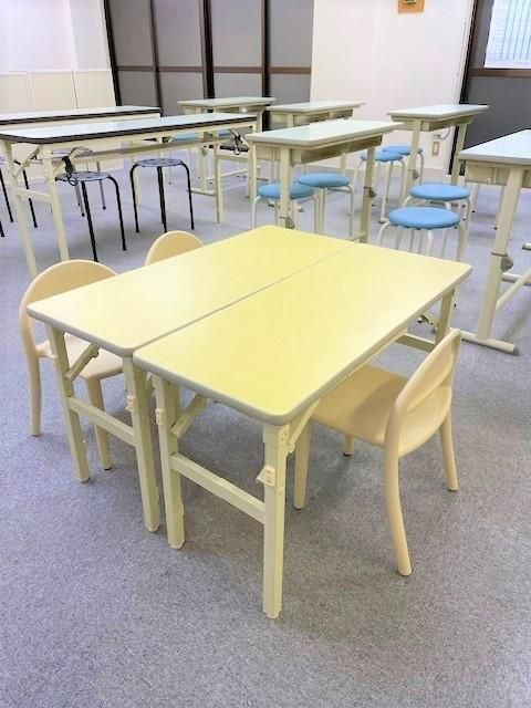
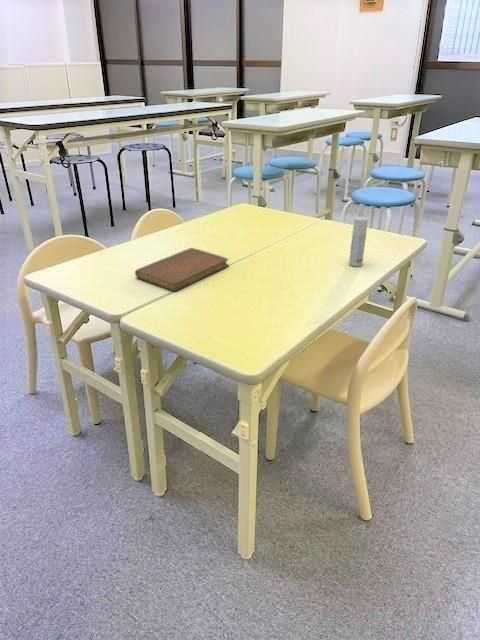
+ bottle (358, 241)
+ notebook (183, 267)
